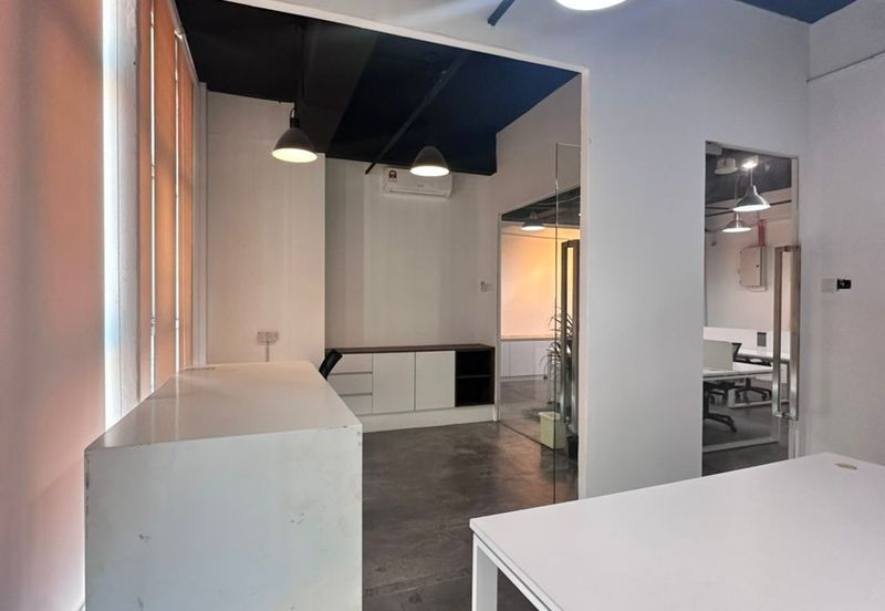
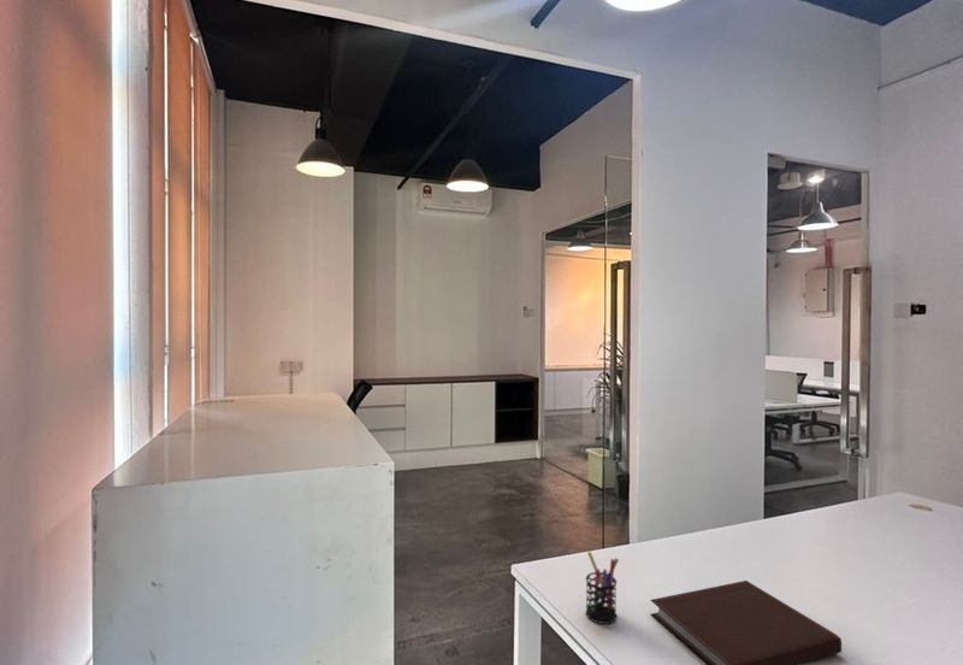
+ notebook (739, 625)
+ pen holder (604, 583)
